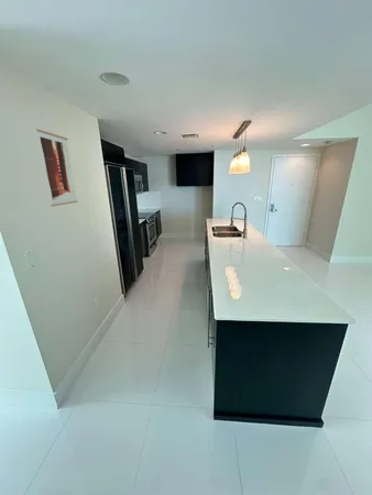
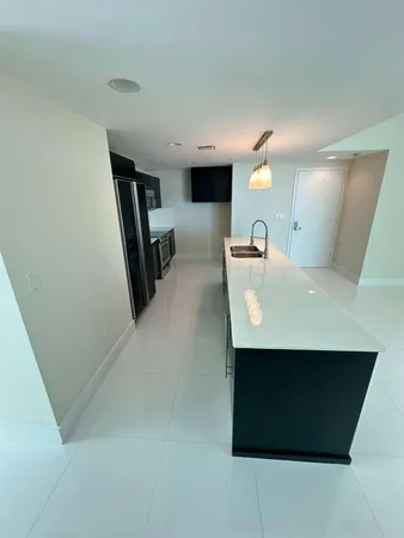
- wall art (59, 170)
